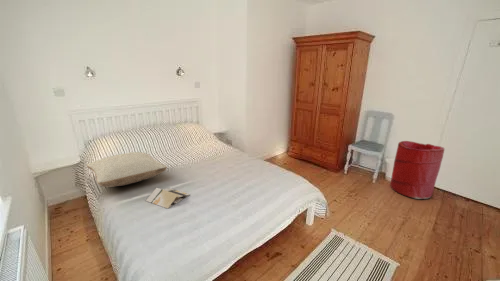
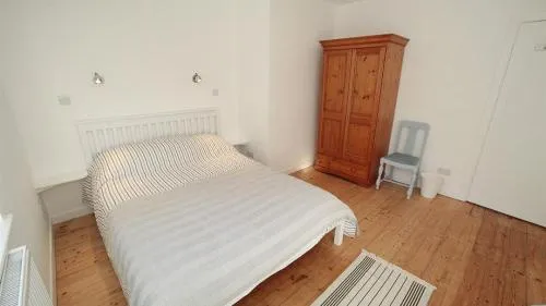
- pillow (127, 169)
- brochure (168, 193)
- laundry hamper (415, 167)
